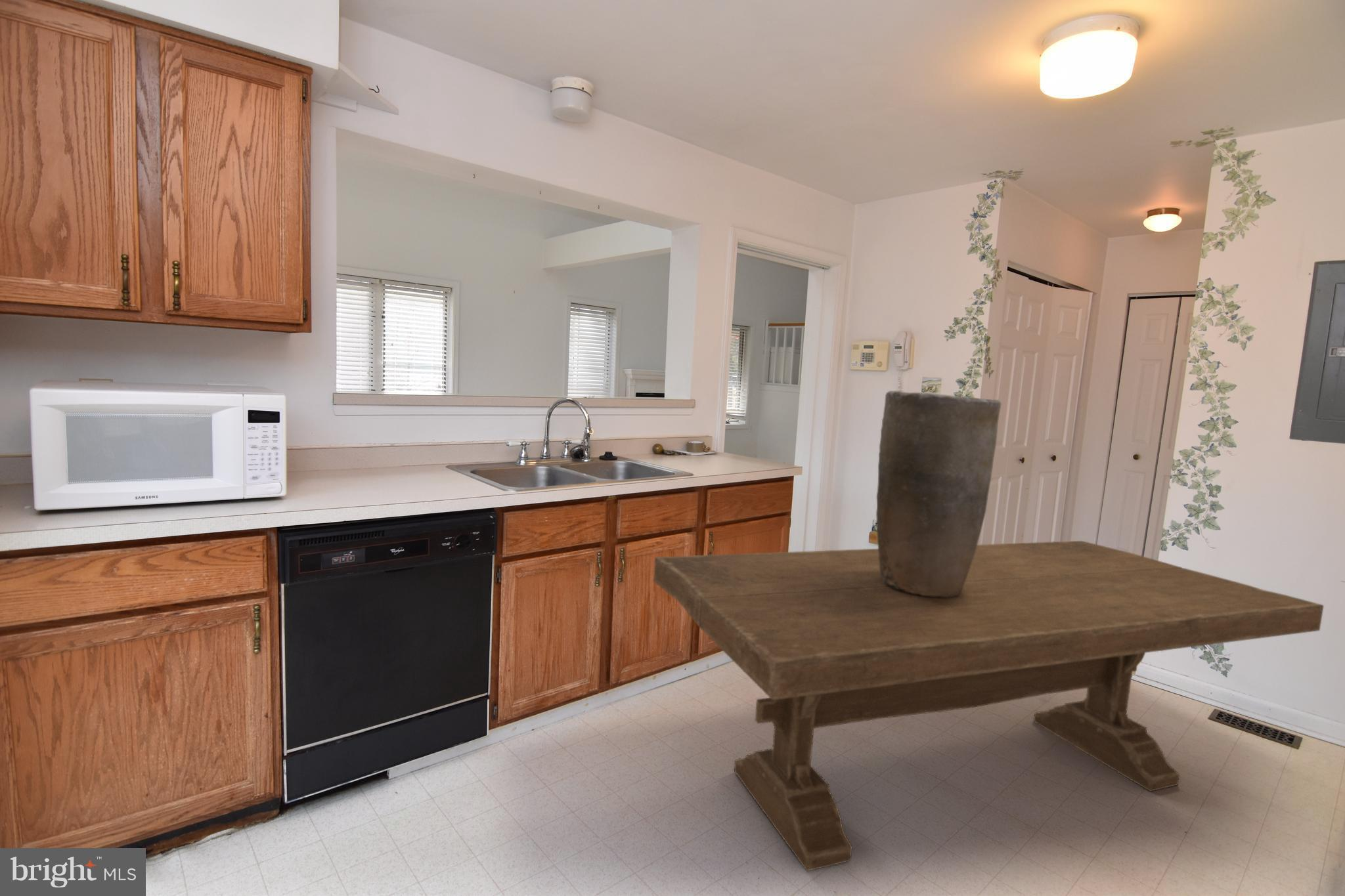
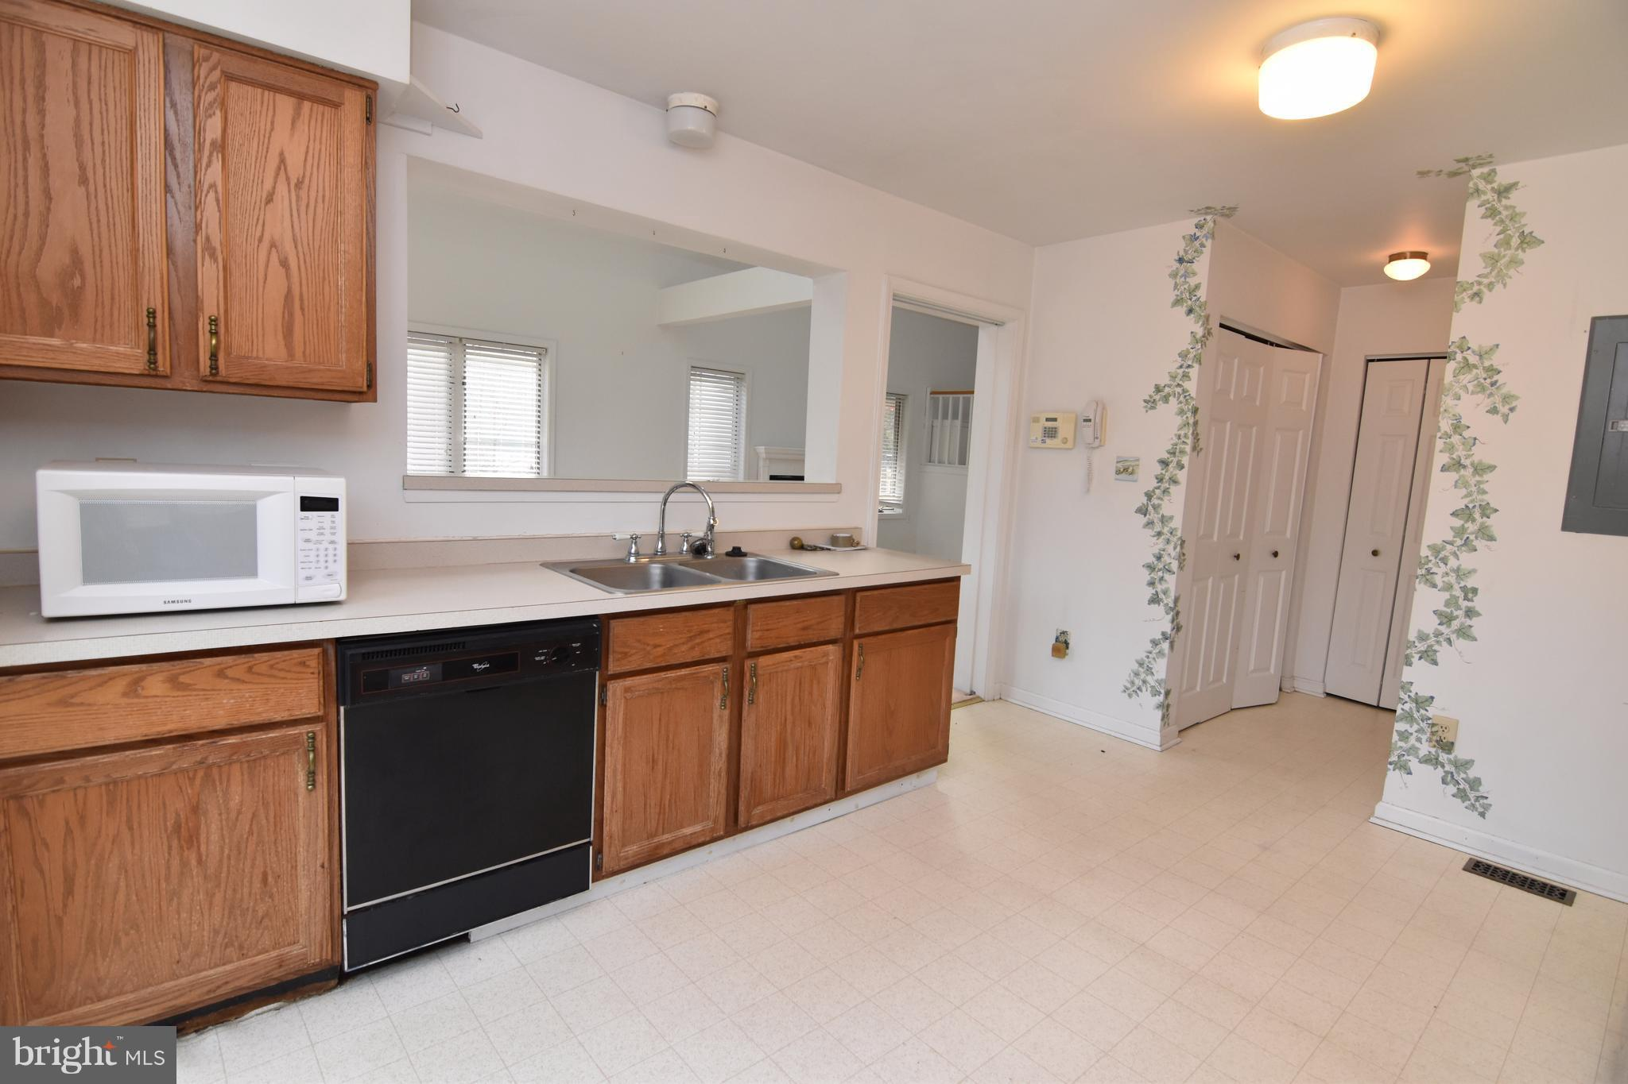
- vase (931, 490)
- dining table (972, 681)
